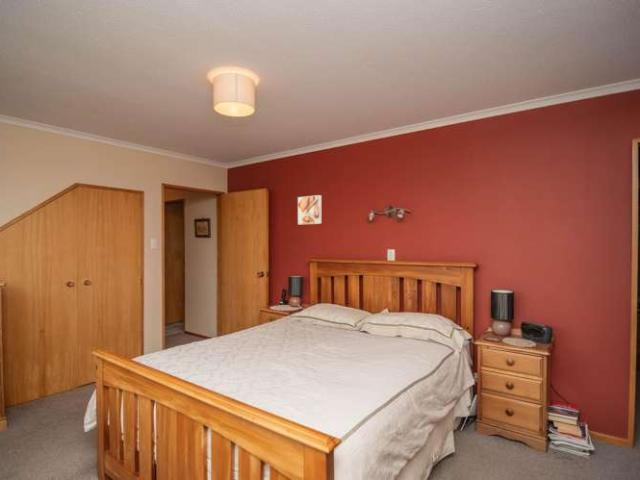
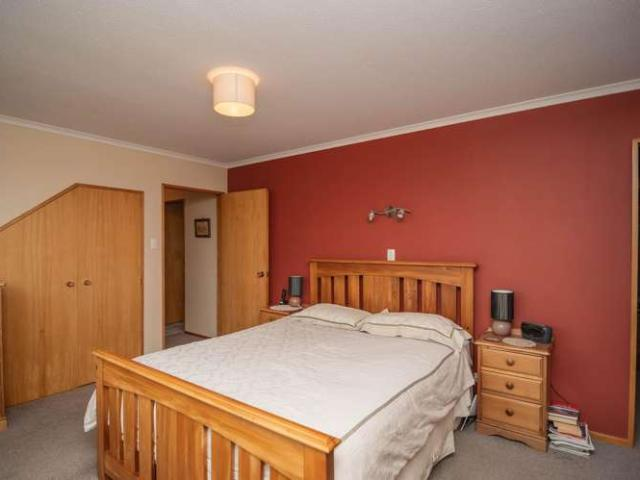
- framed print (309, 210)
